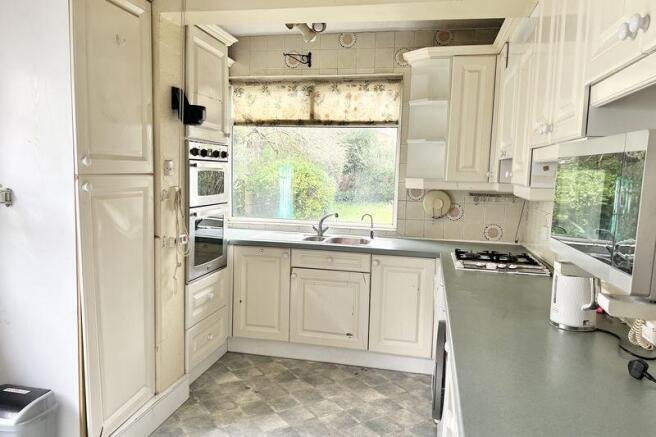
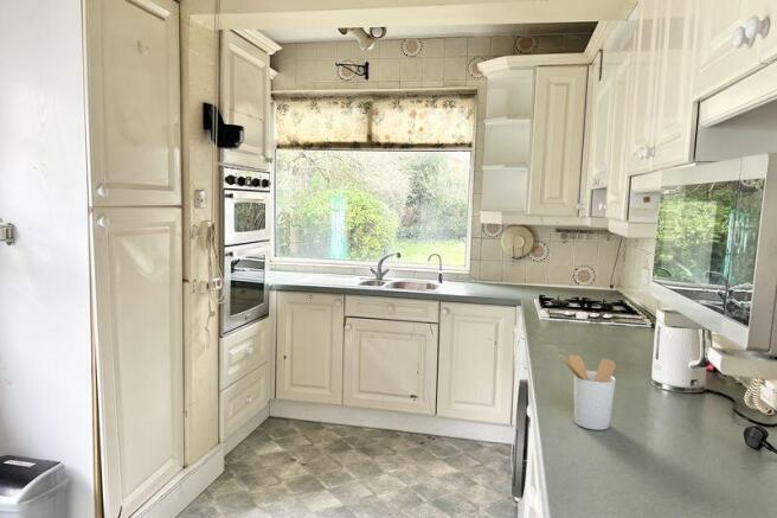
+ utensil holder (584, 389)
